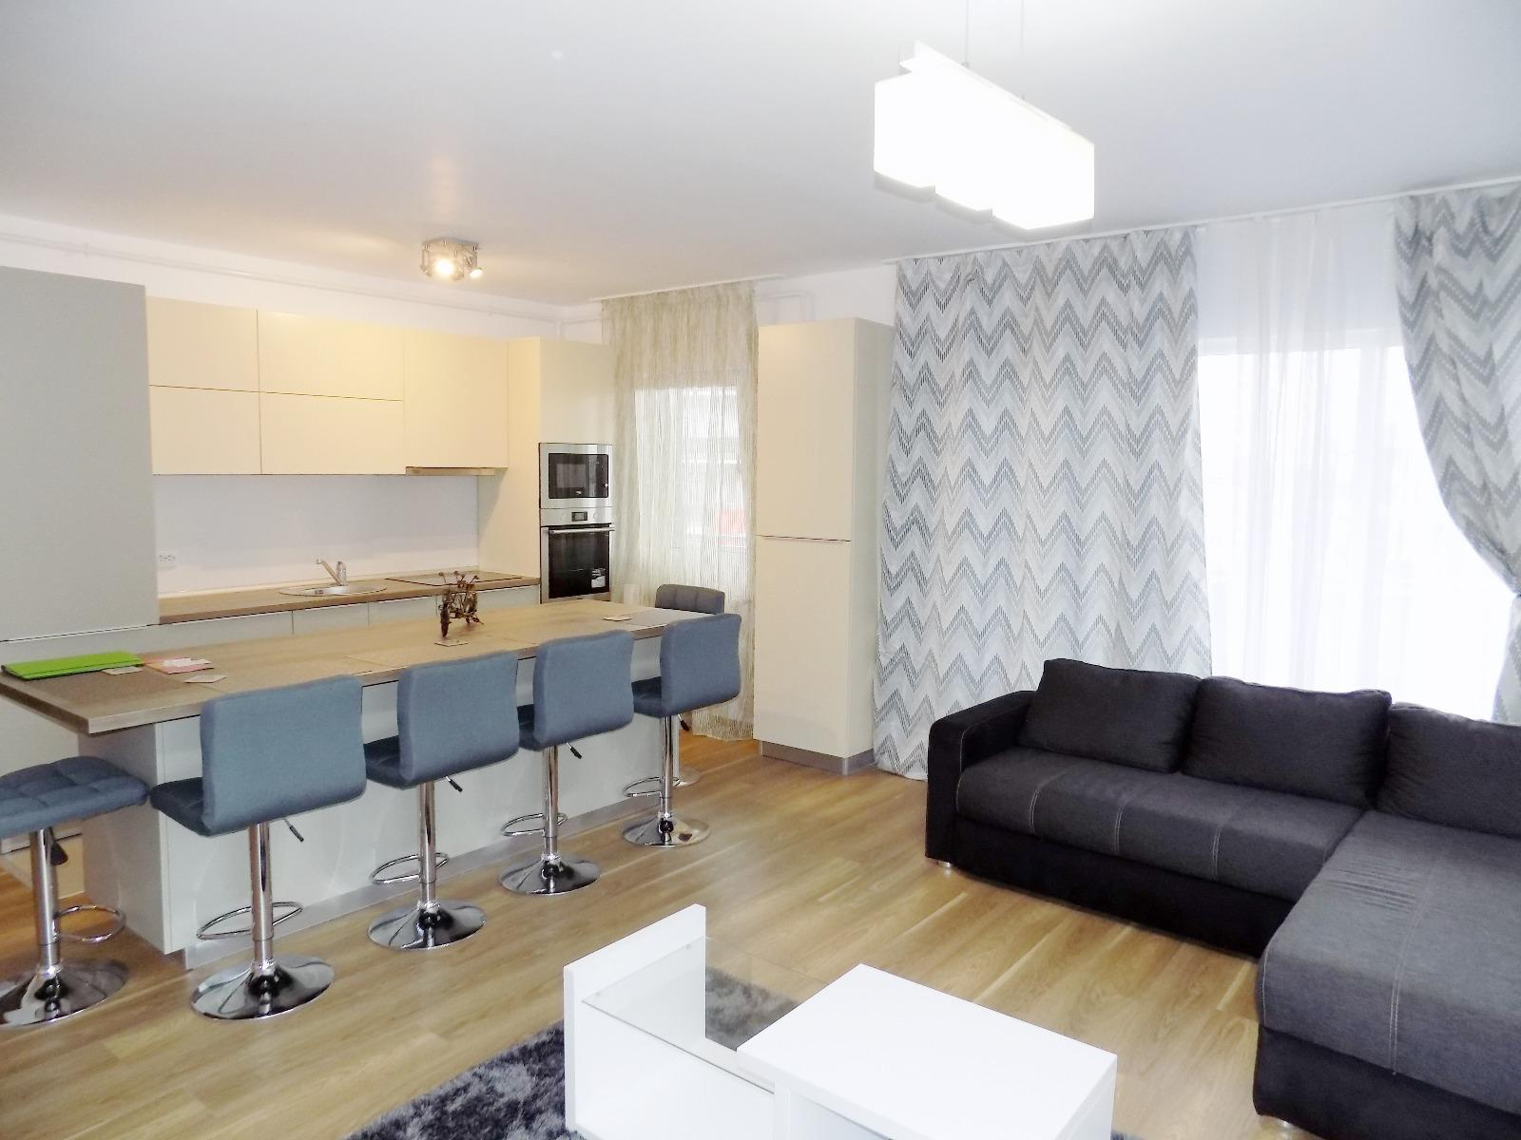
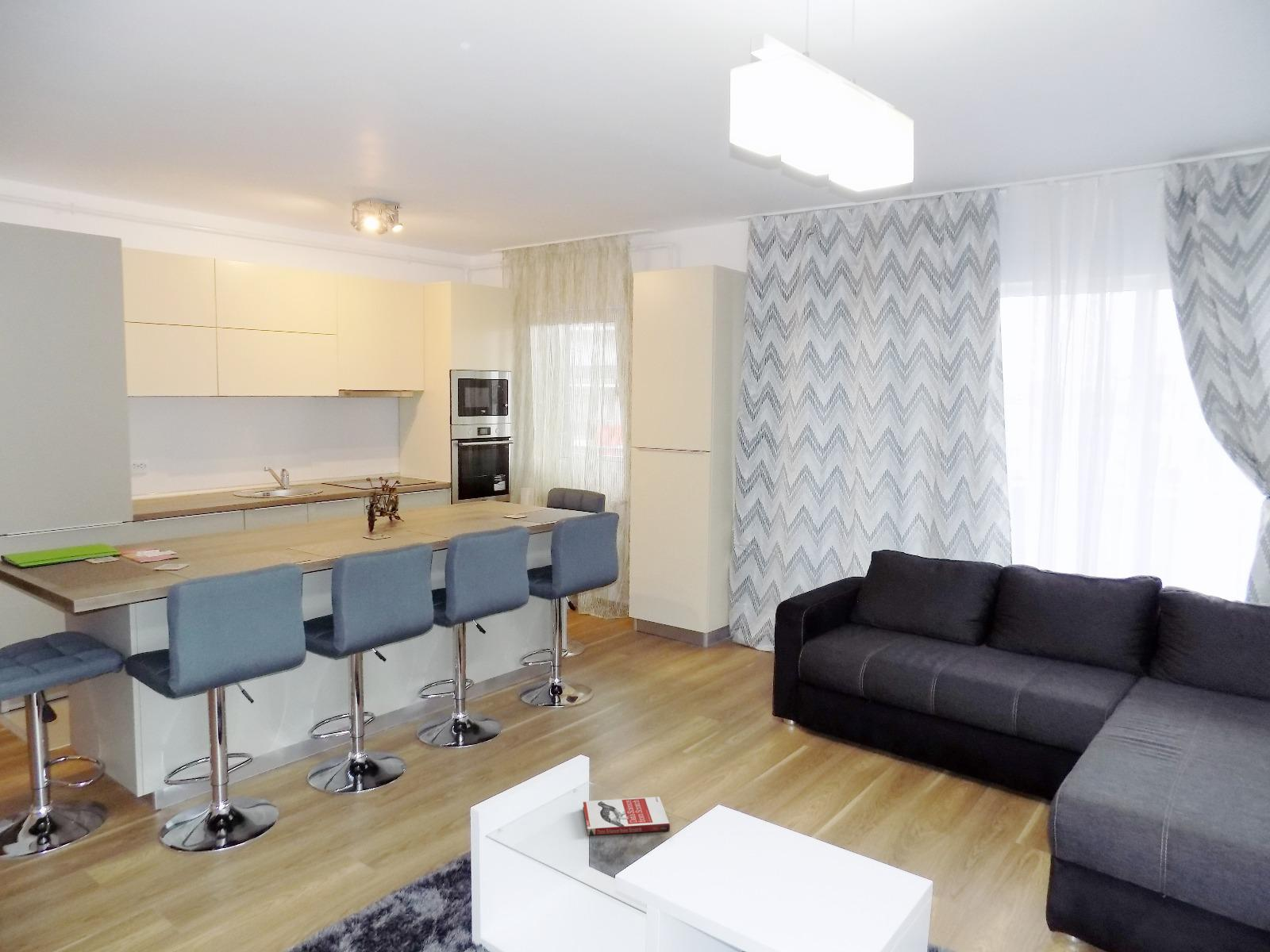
+ book (625, 816)
